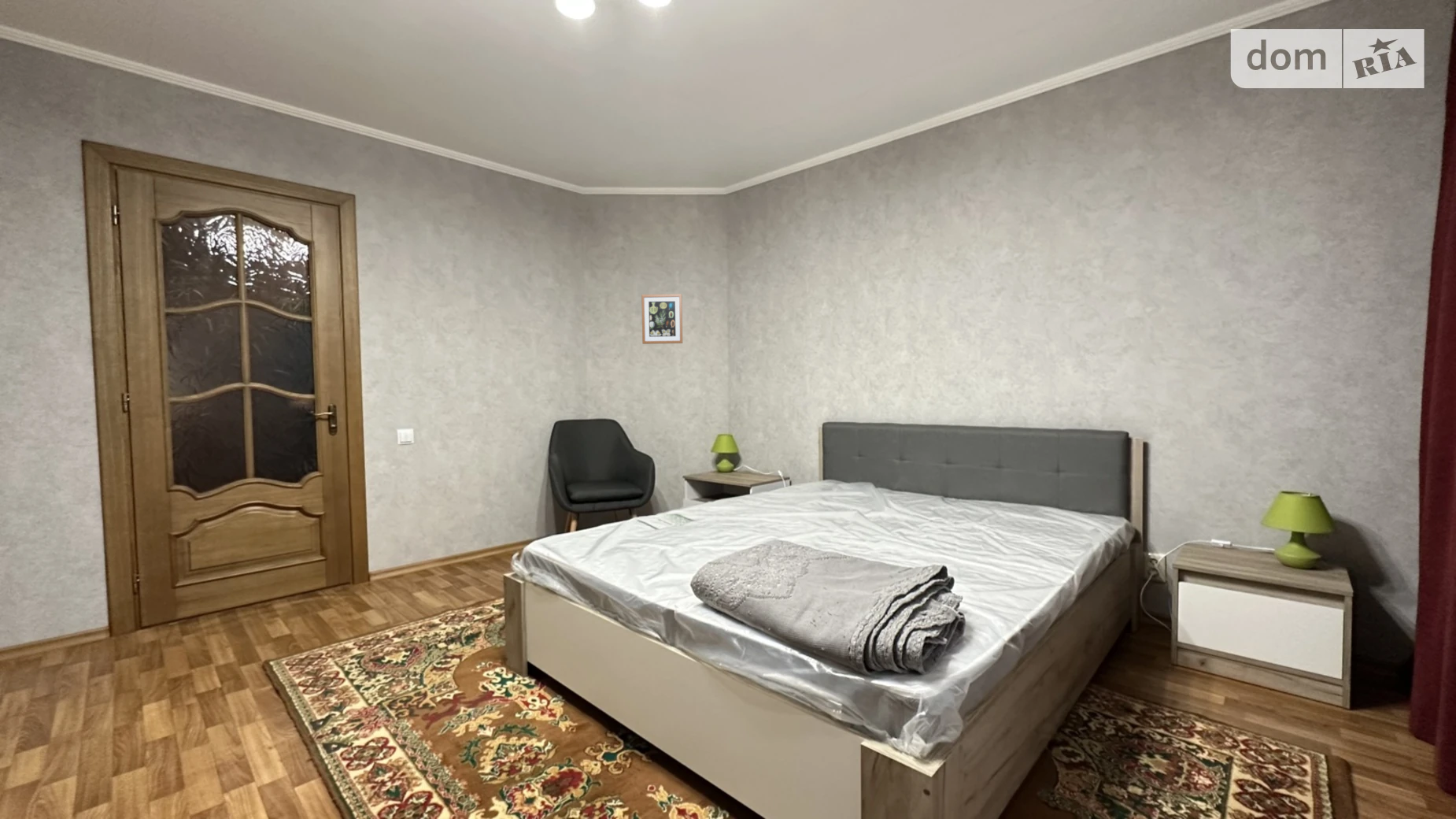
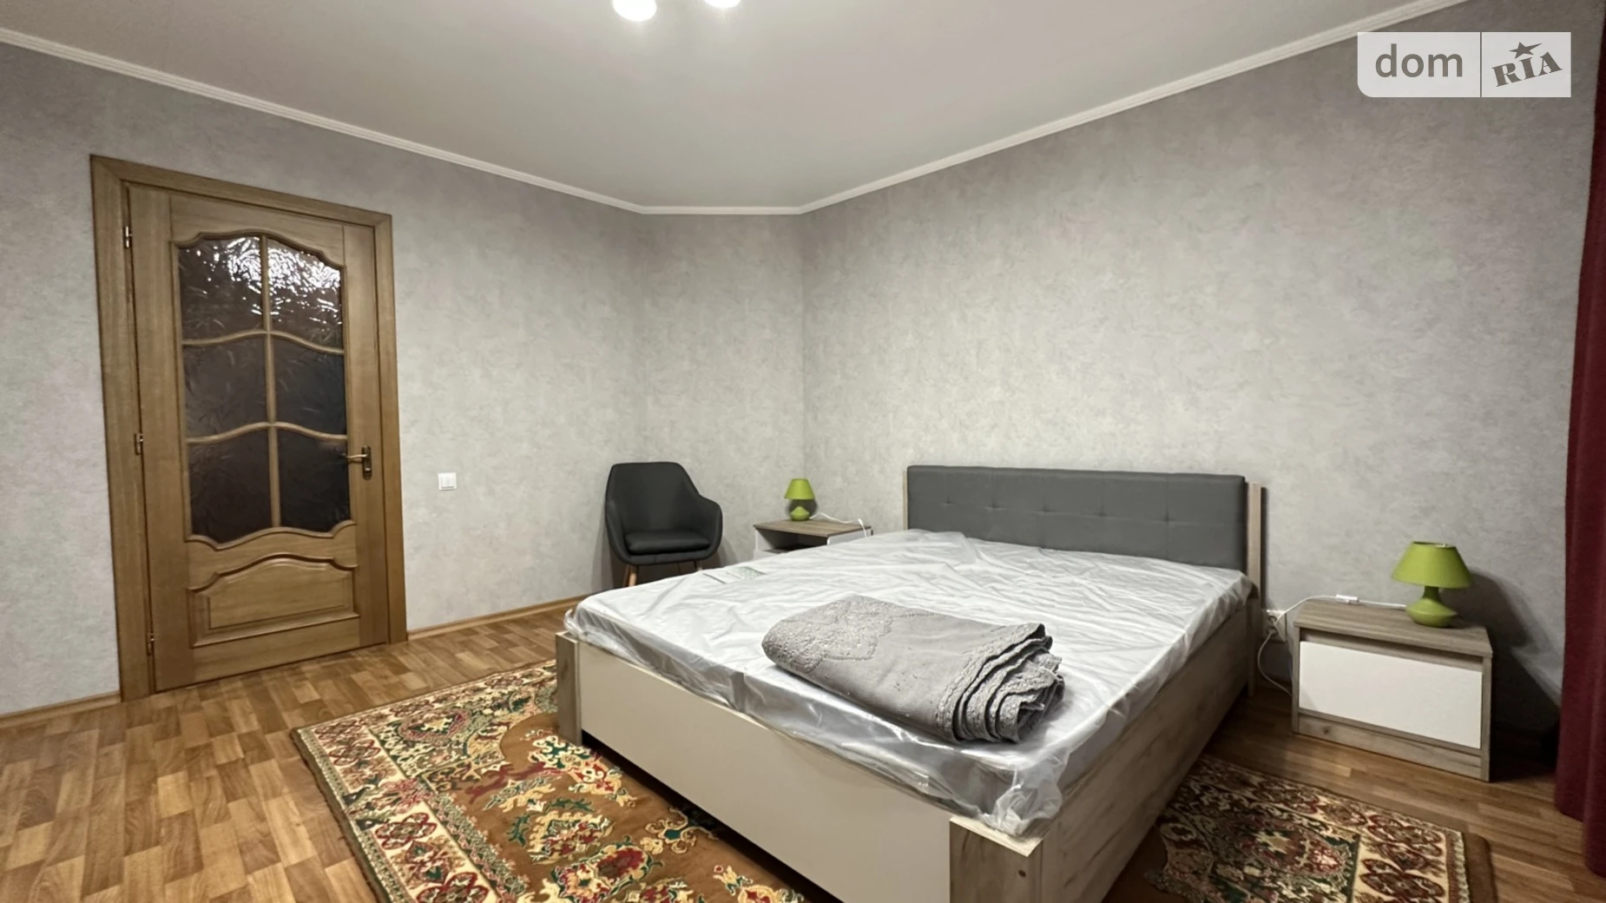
- wall art (662, 319)
